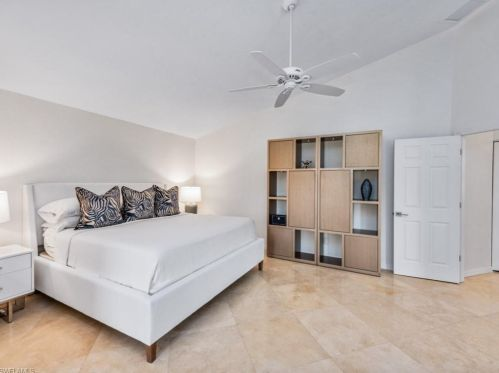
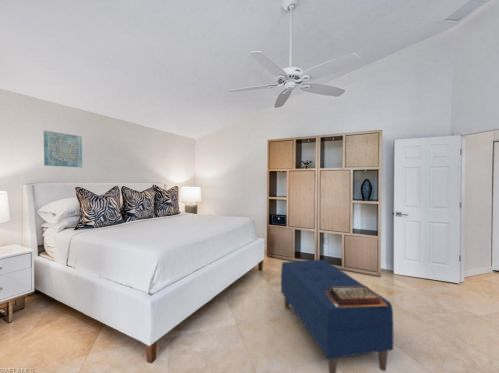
+ wall art (64, 150)
+ decorative box (354, 295)
+ bench (325, 305)
